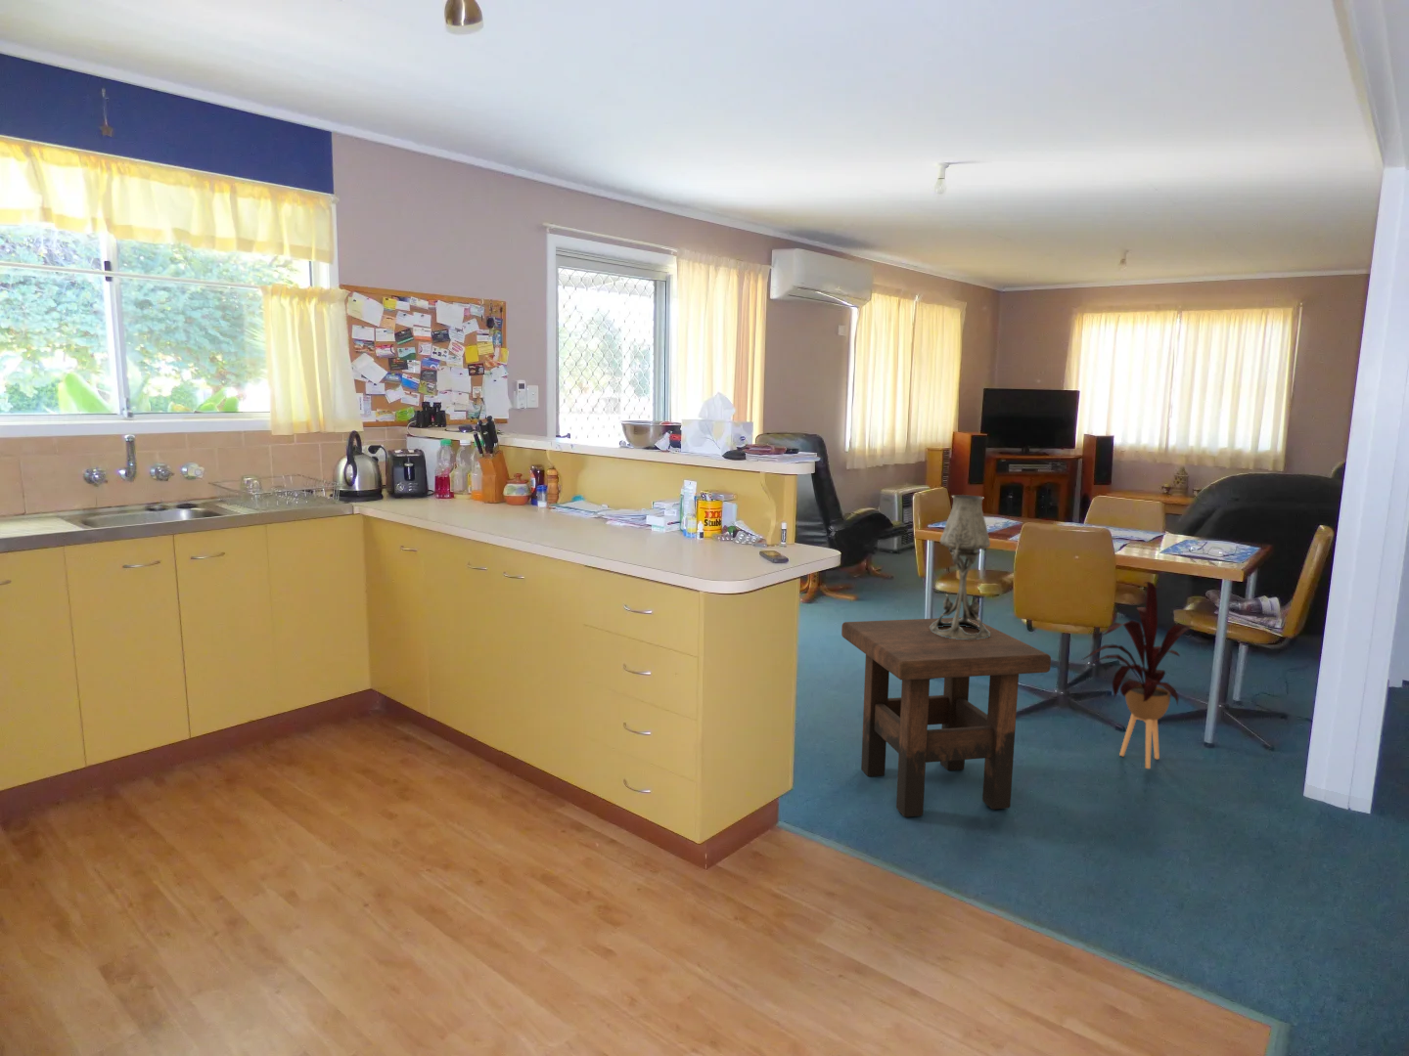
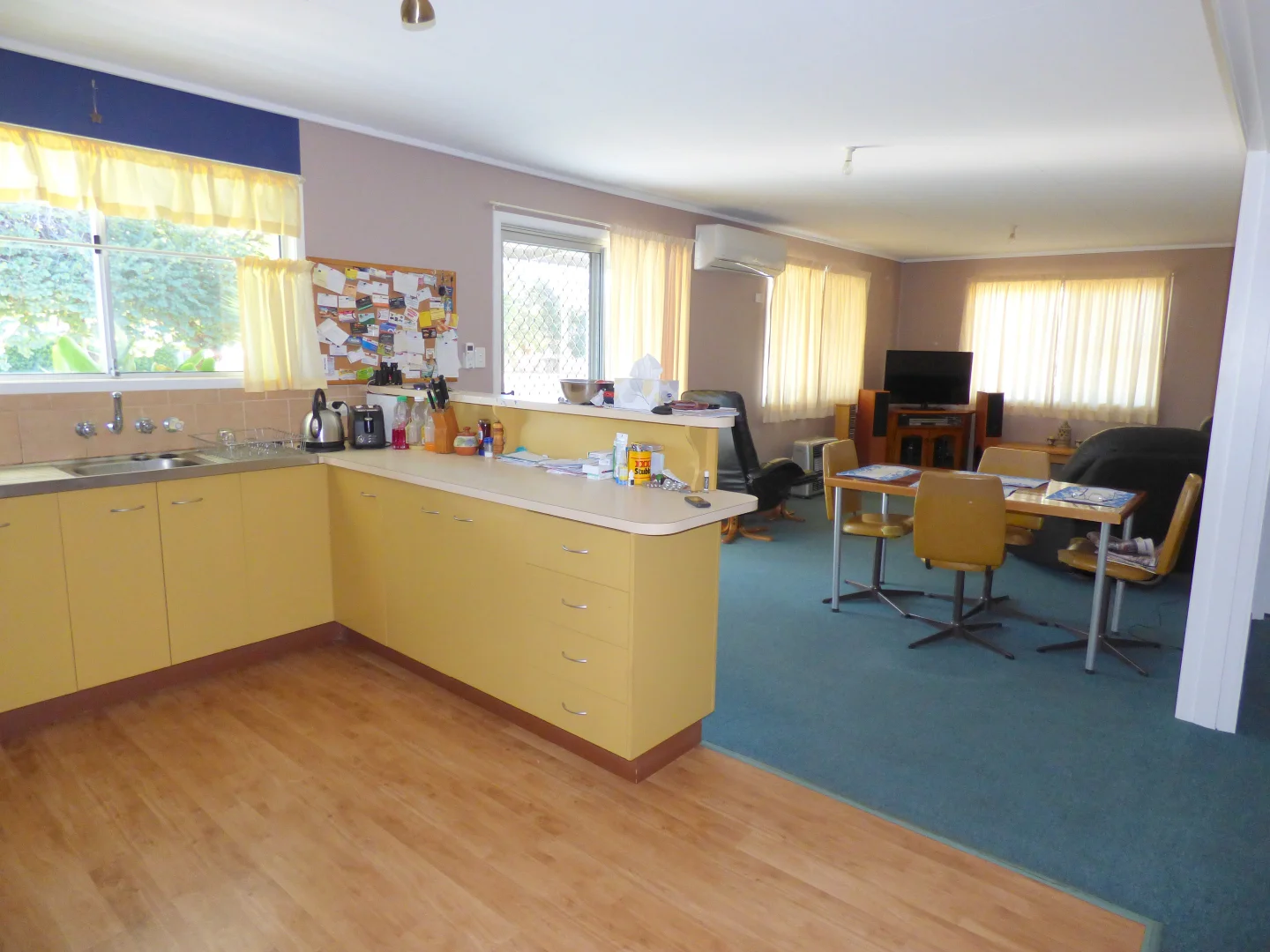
- house plant (1137, 668)
- side table (935, 713)
- table lamp (963, 565)
